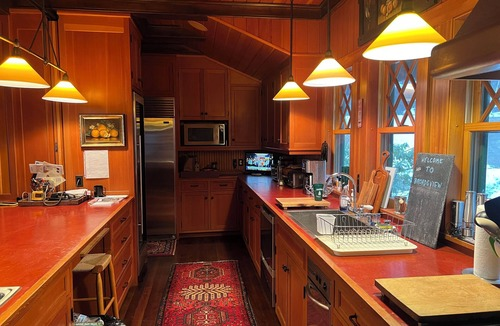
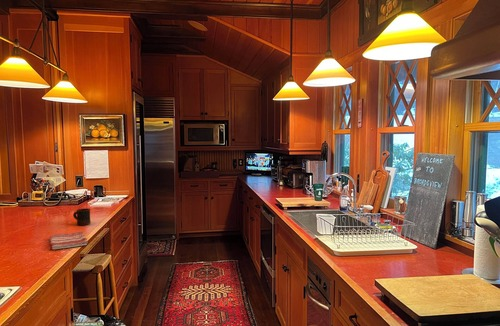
+ mug (81, 216)
+ dish towel (68, 239)
